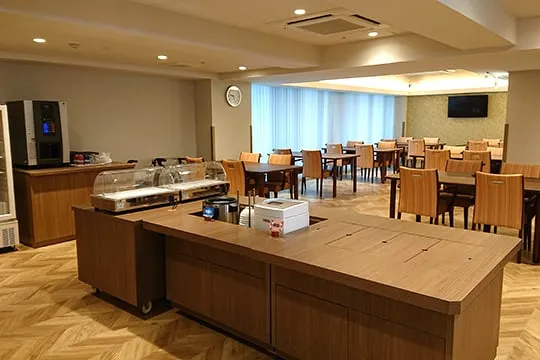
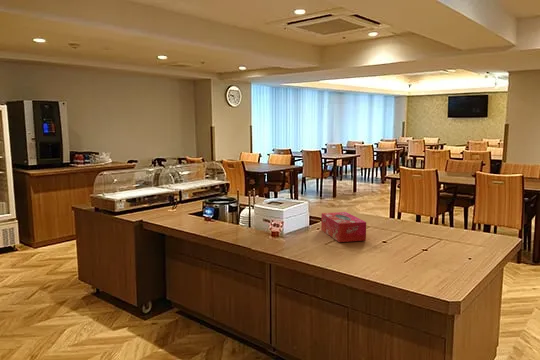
+ tissue box (342, 226)
